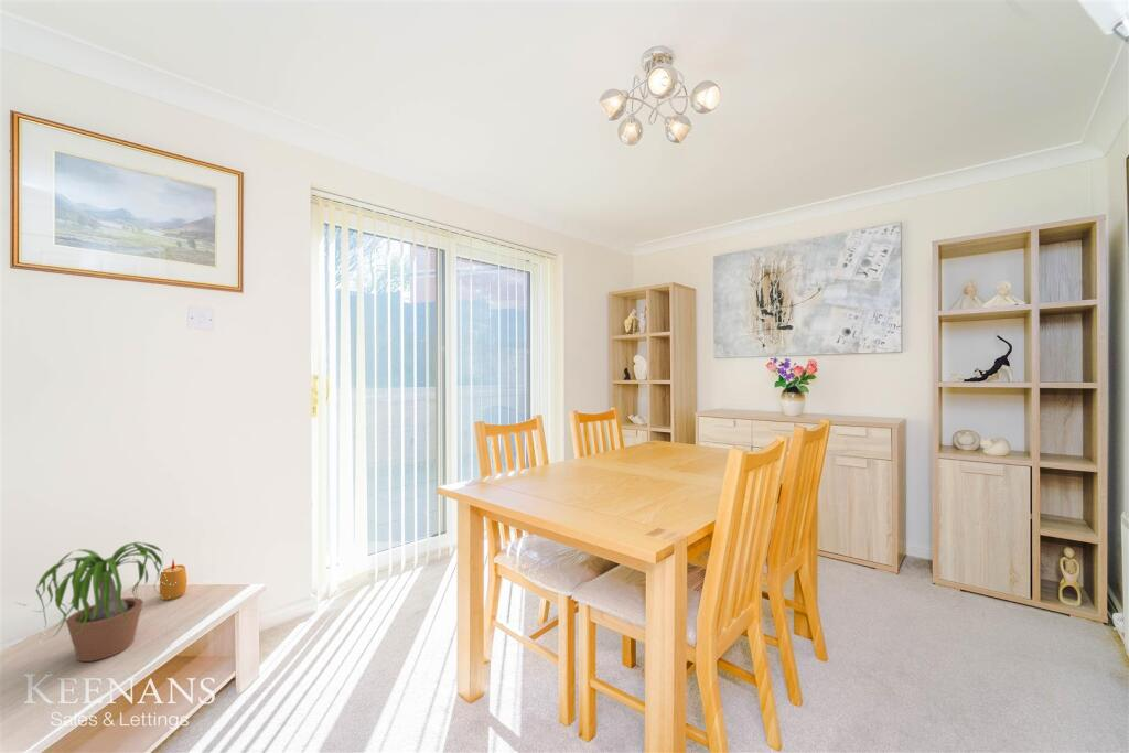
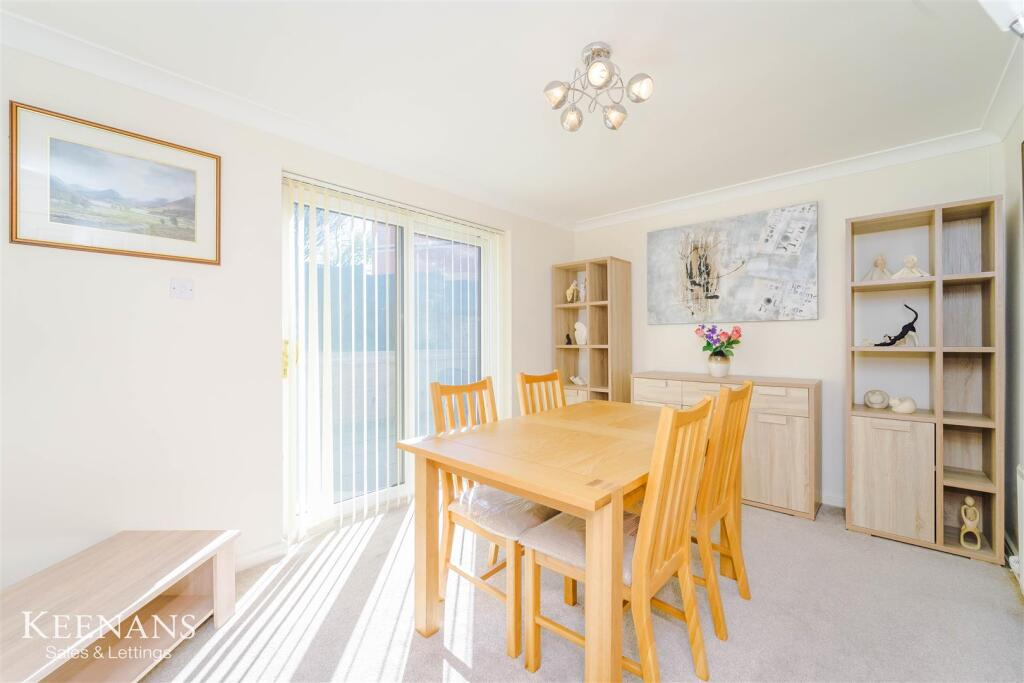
- potted plant (92, 605)
- candle (173, 577)
